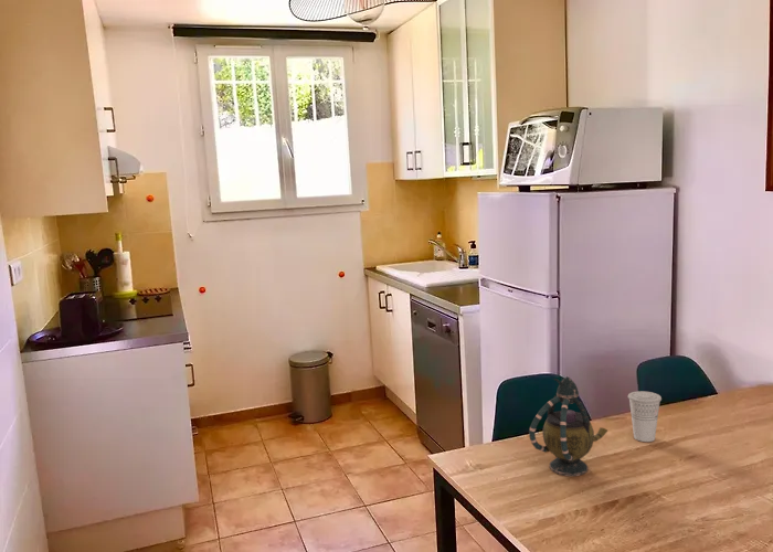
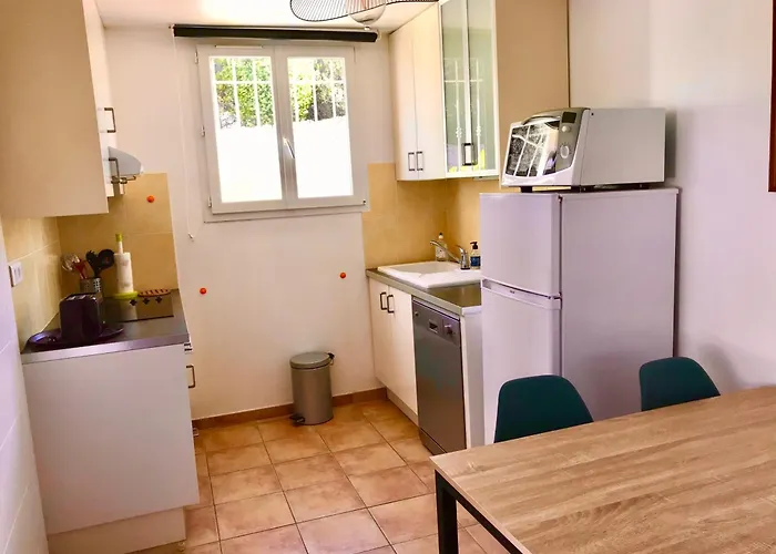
- teapot (576, 418)
- cup (644, 416)
